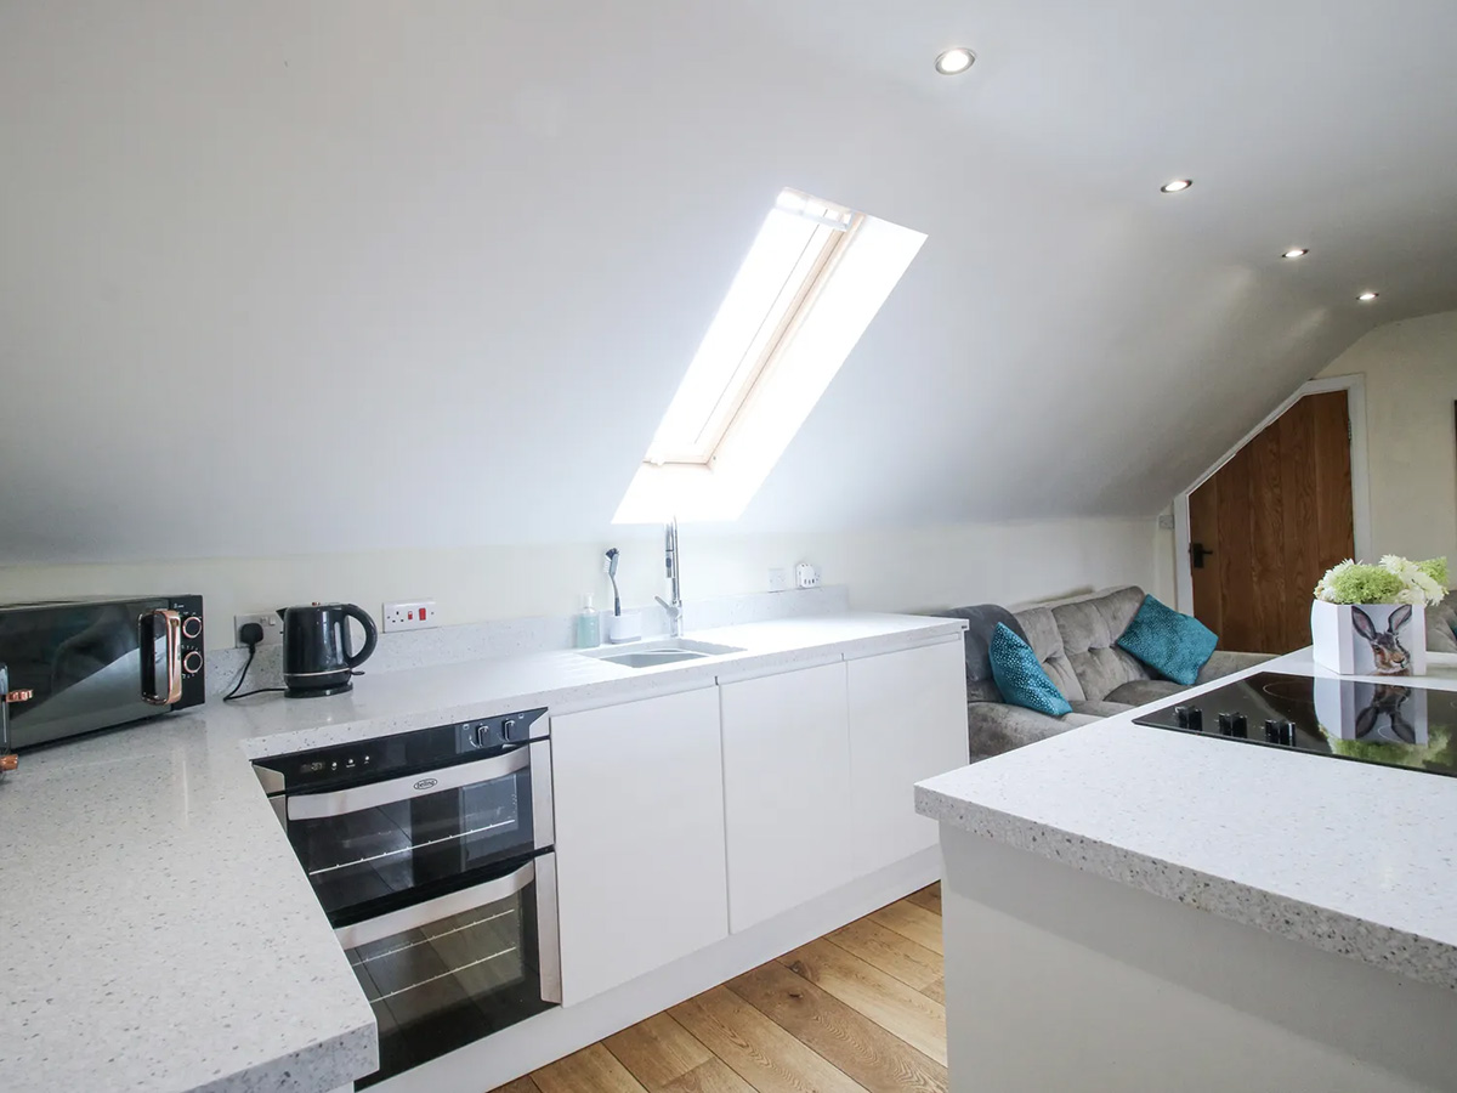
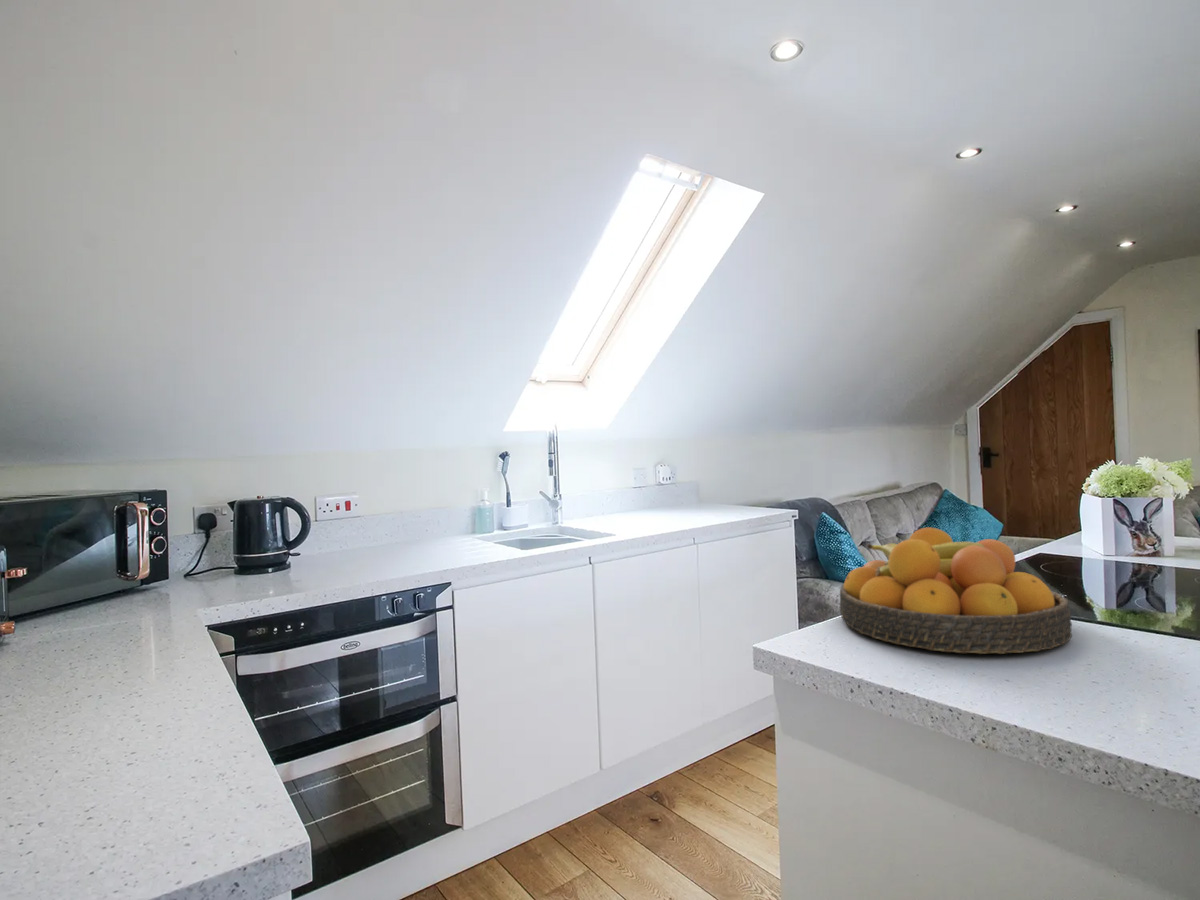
+ fruit bowl (945, 578)
